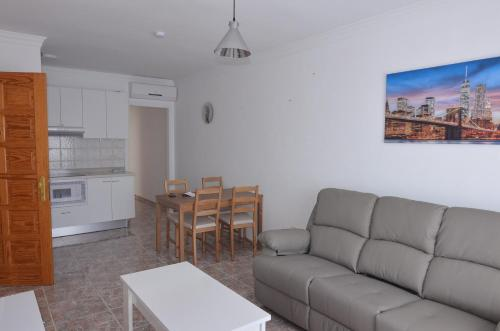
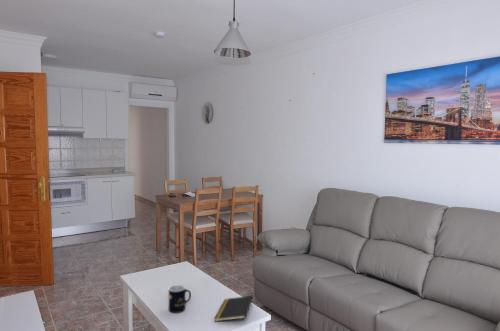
+ mug (179, 297)
+ notepad (234, 307)
